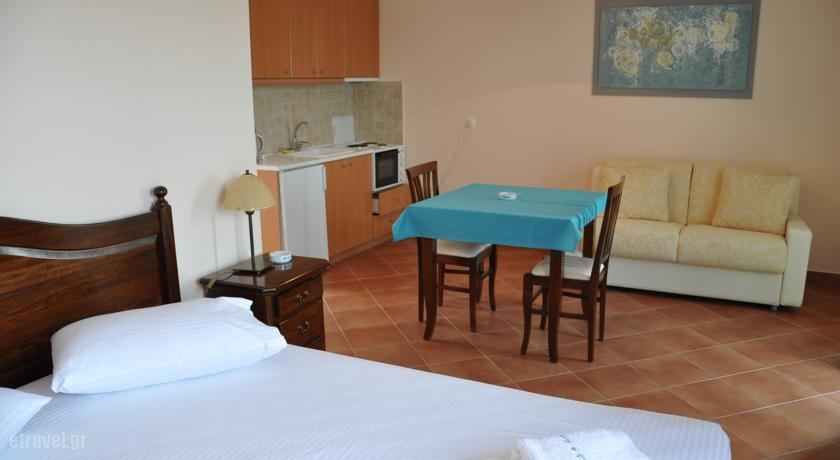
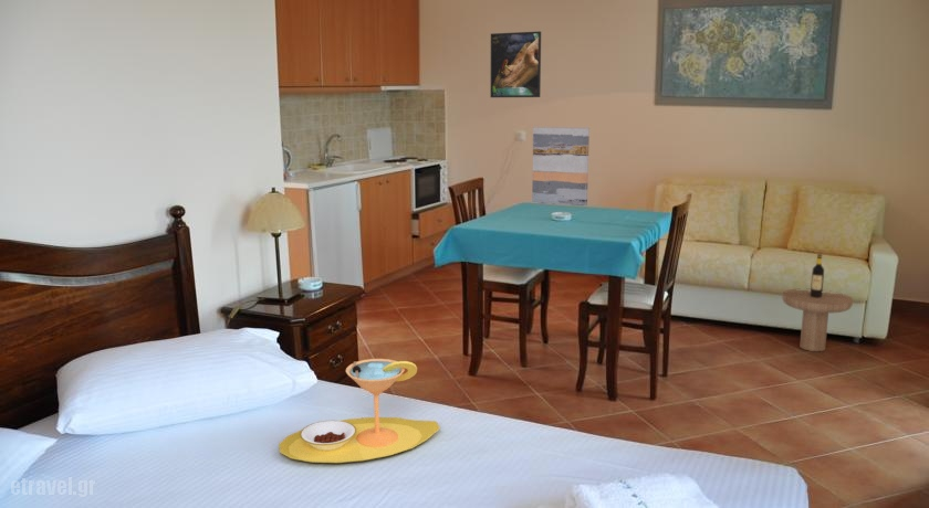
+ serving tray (366, 390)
+ wall art (560, 166)
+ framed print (514, 65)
+ side table (816, 301)
